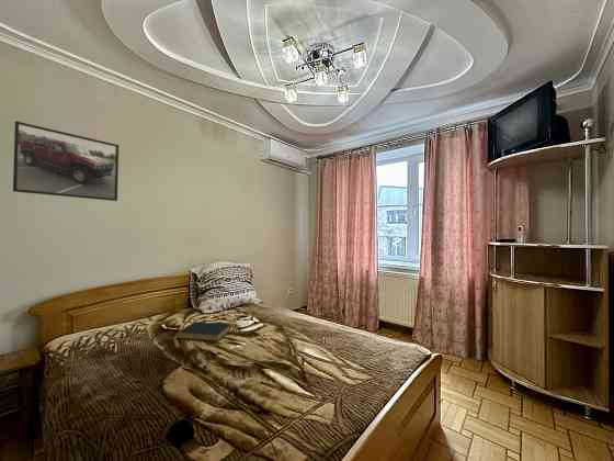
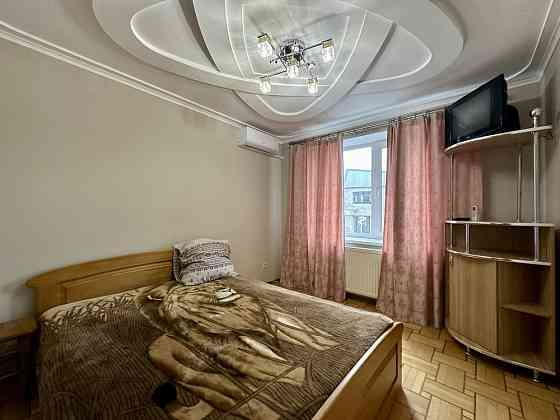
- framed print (71, 165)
- hardback book (205, 330)
